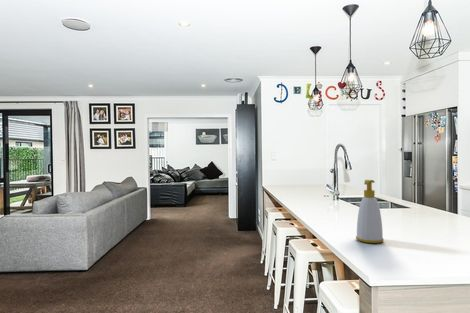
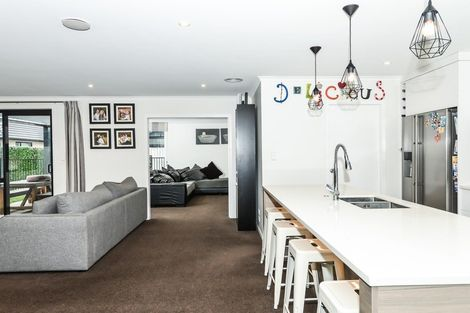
- soap bottle (369, 210)
